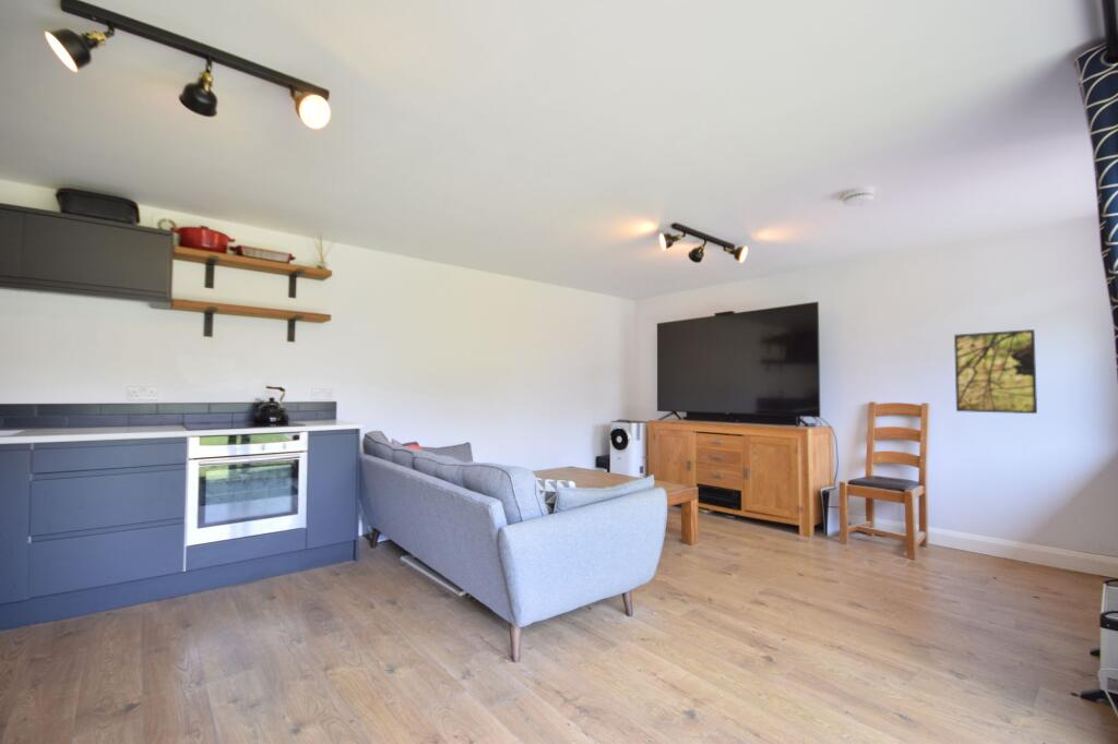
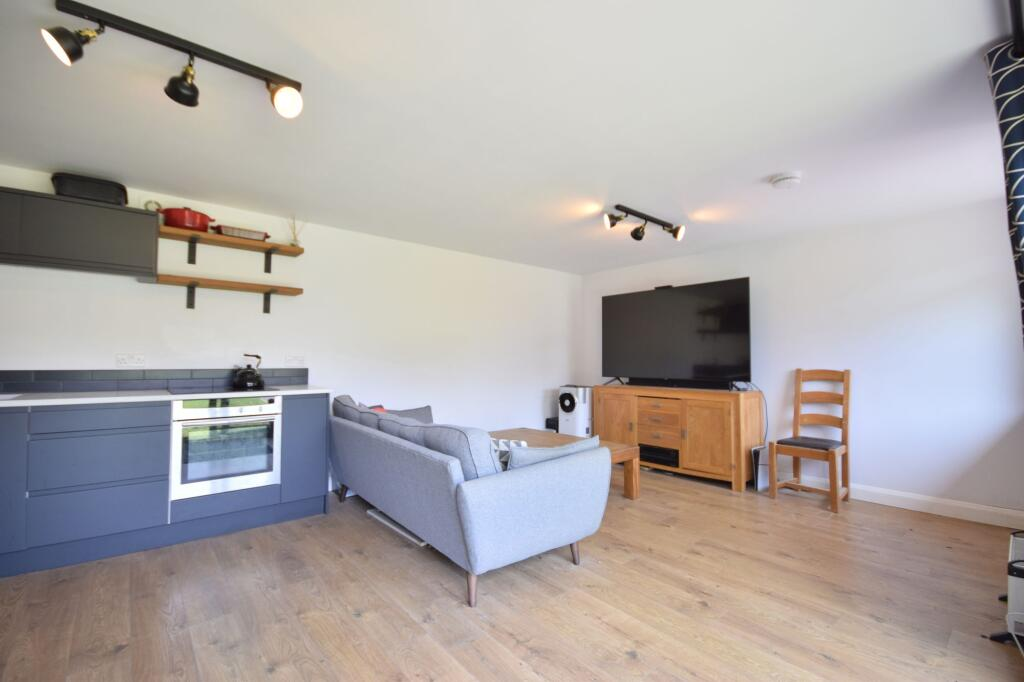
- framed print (994, 372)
